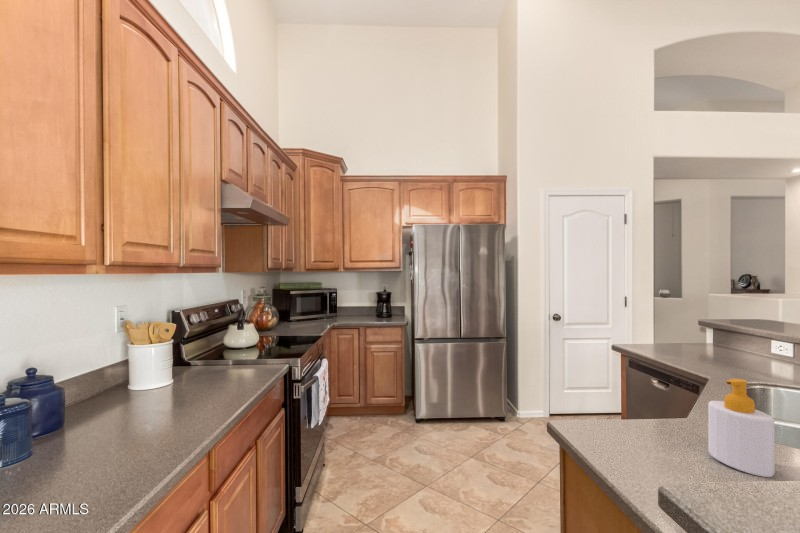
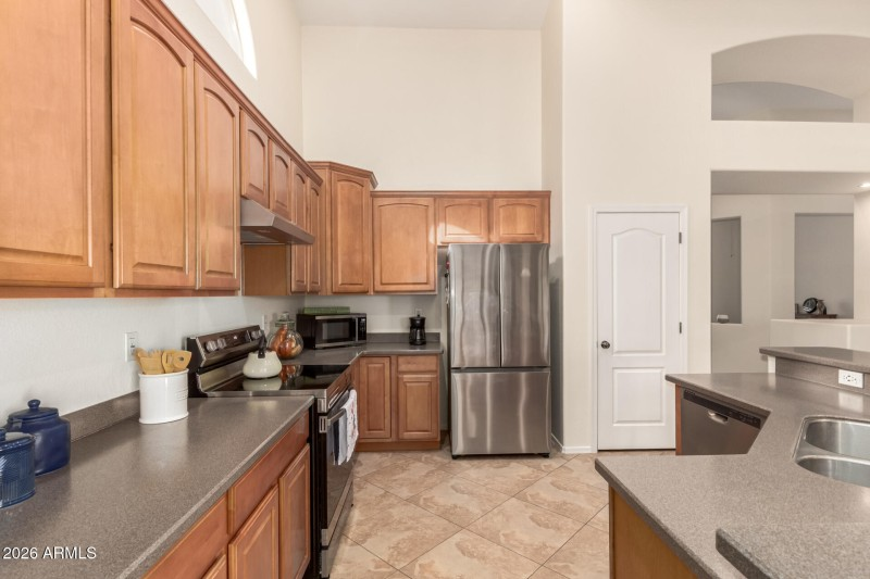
- soap bottle (739, 421)
